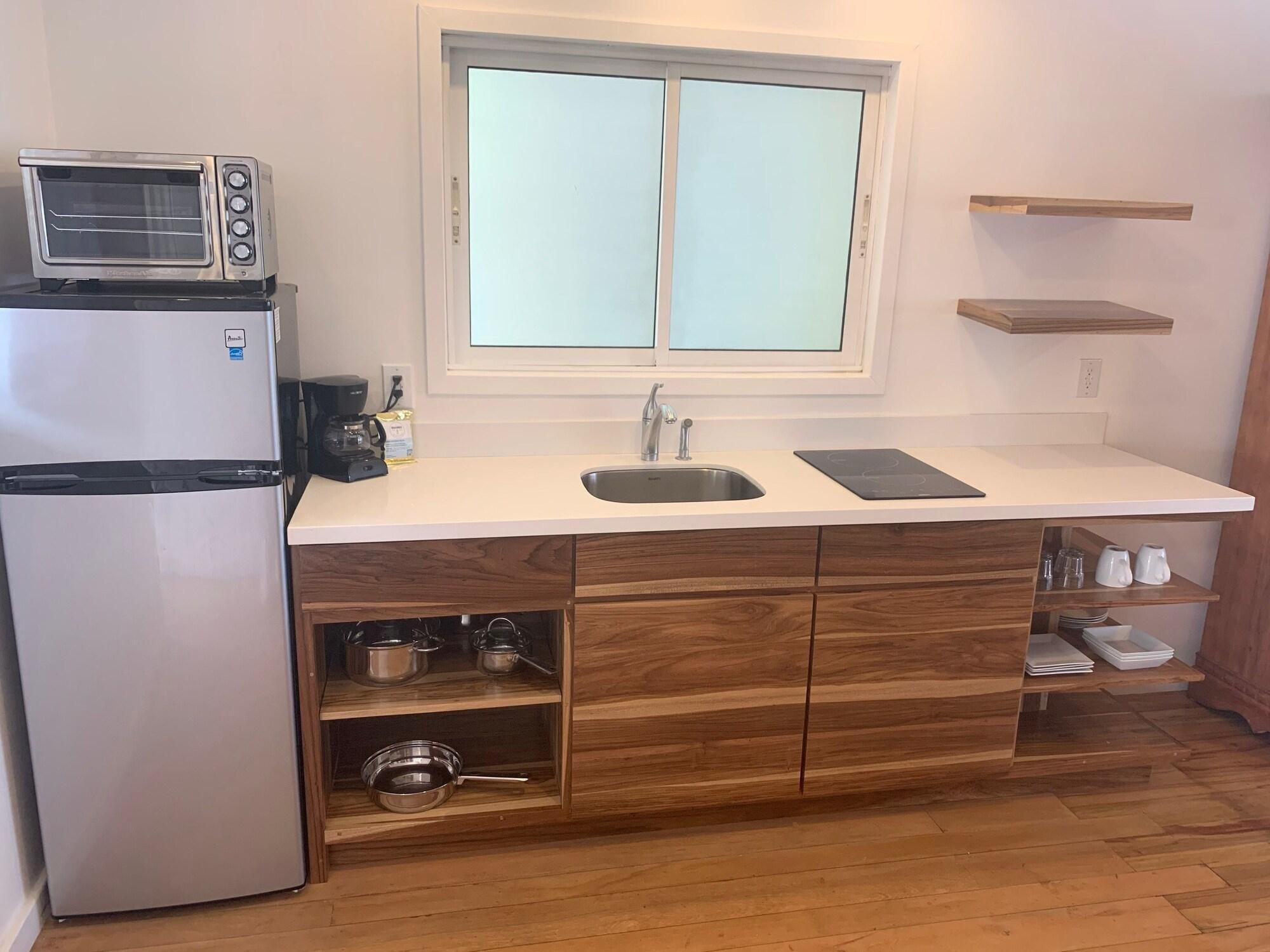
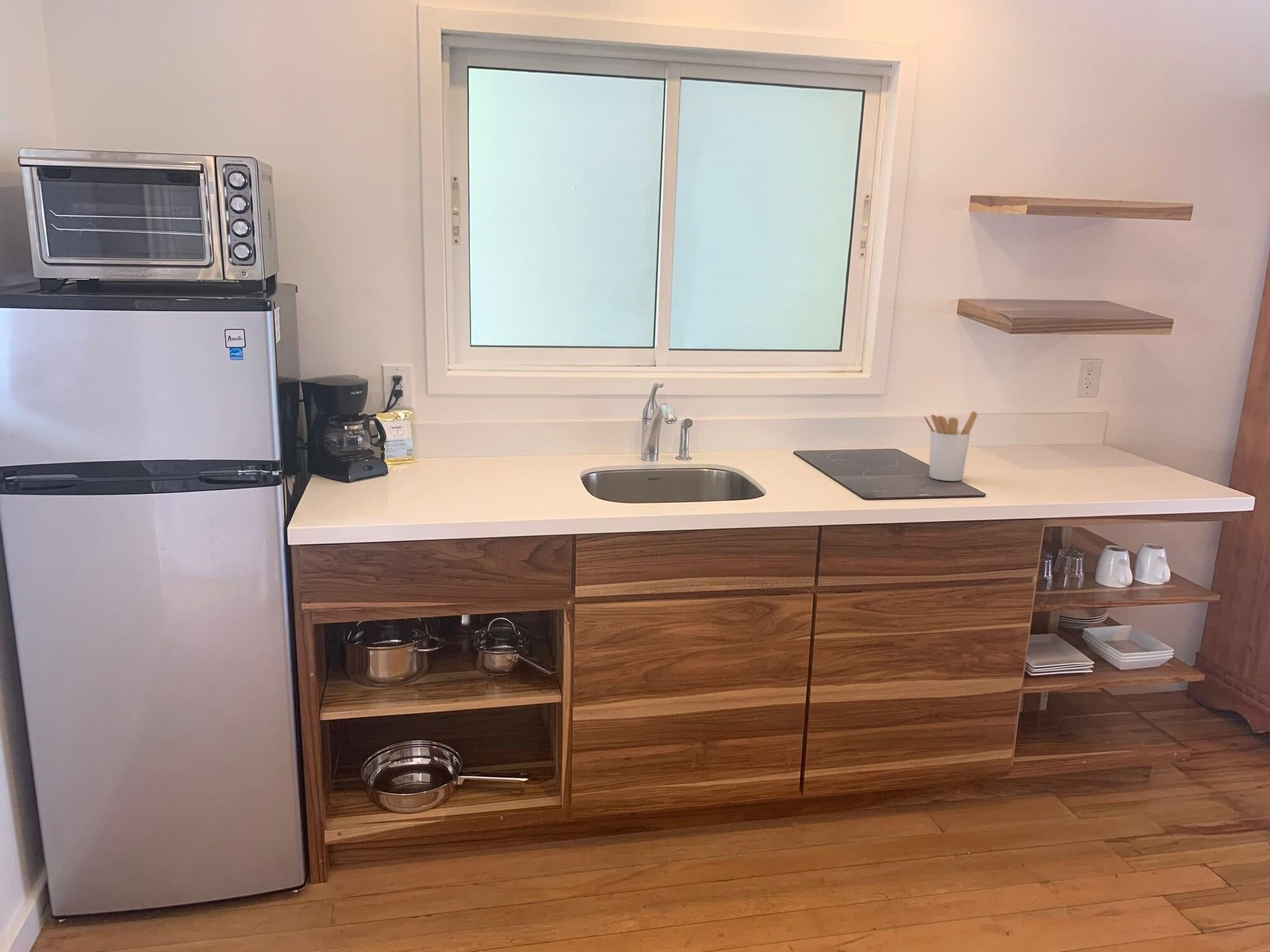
+ utensil holder (947, 445)
